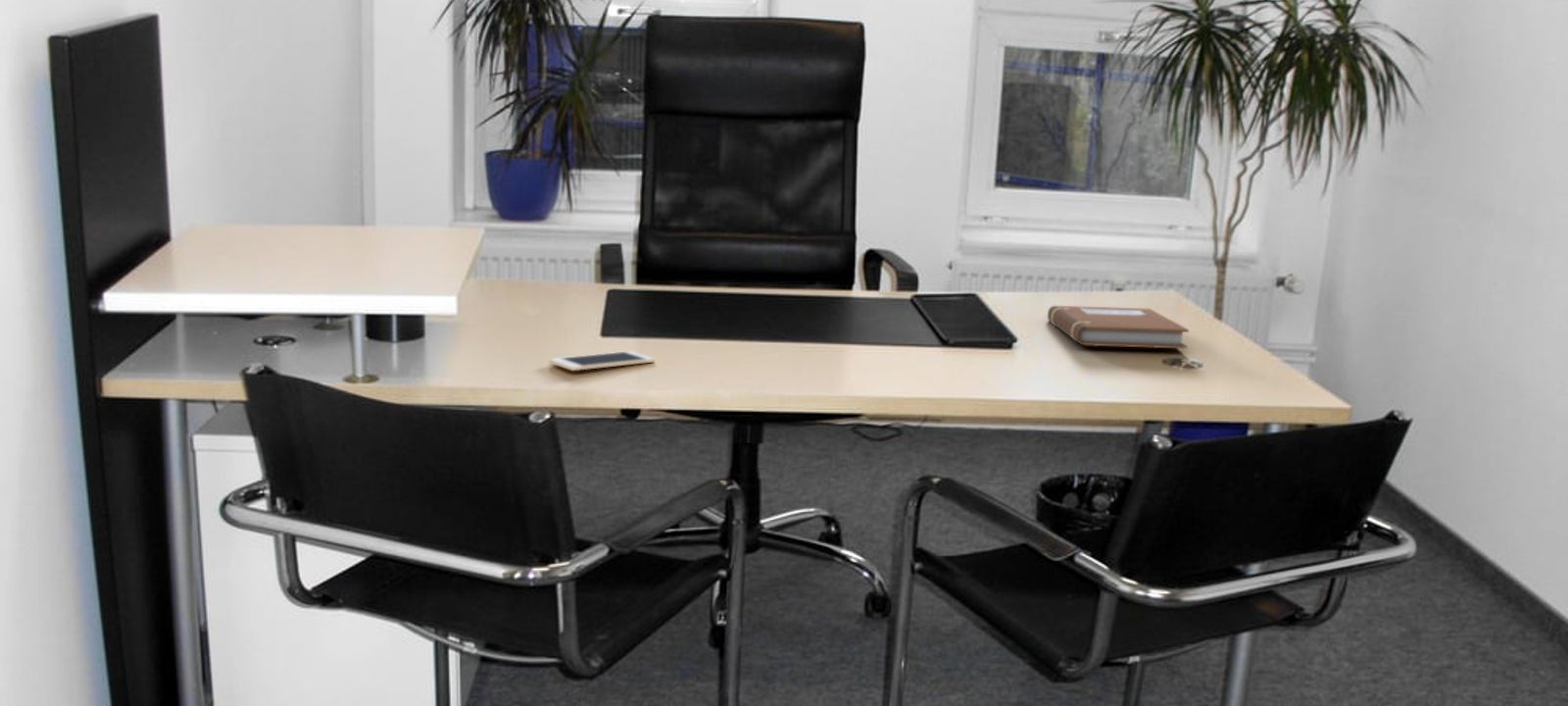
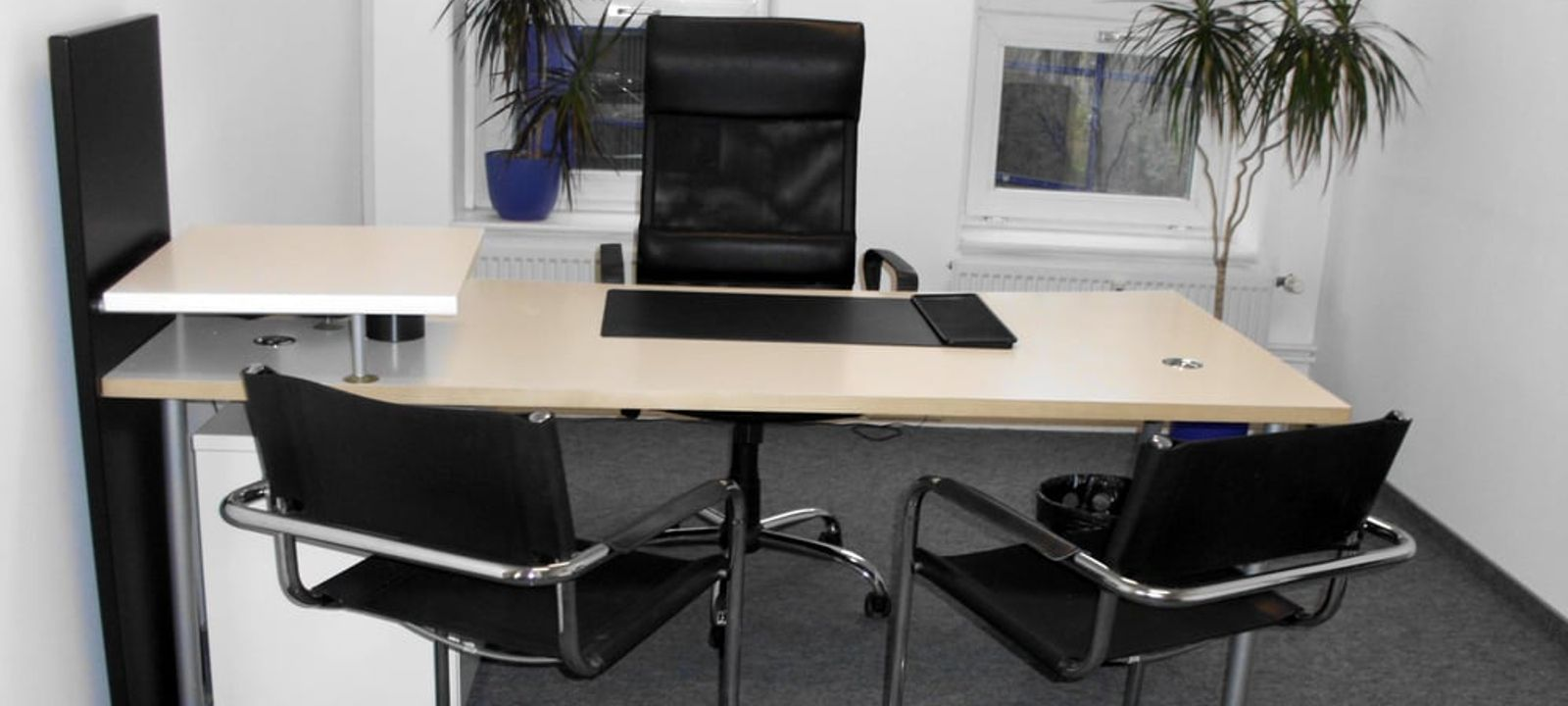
- notebook (1113, 326)
- cell phone (602, 360)
